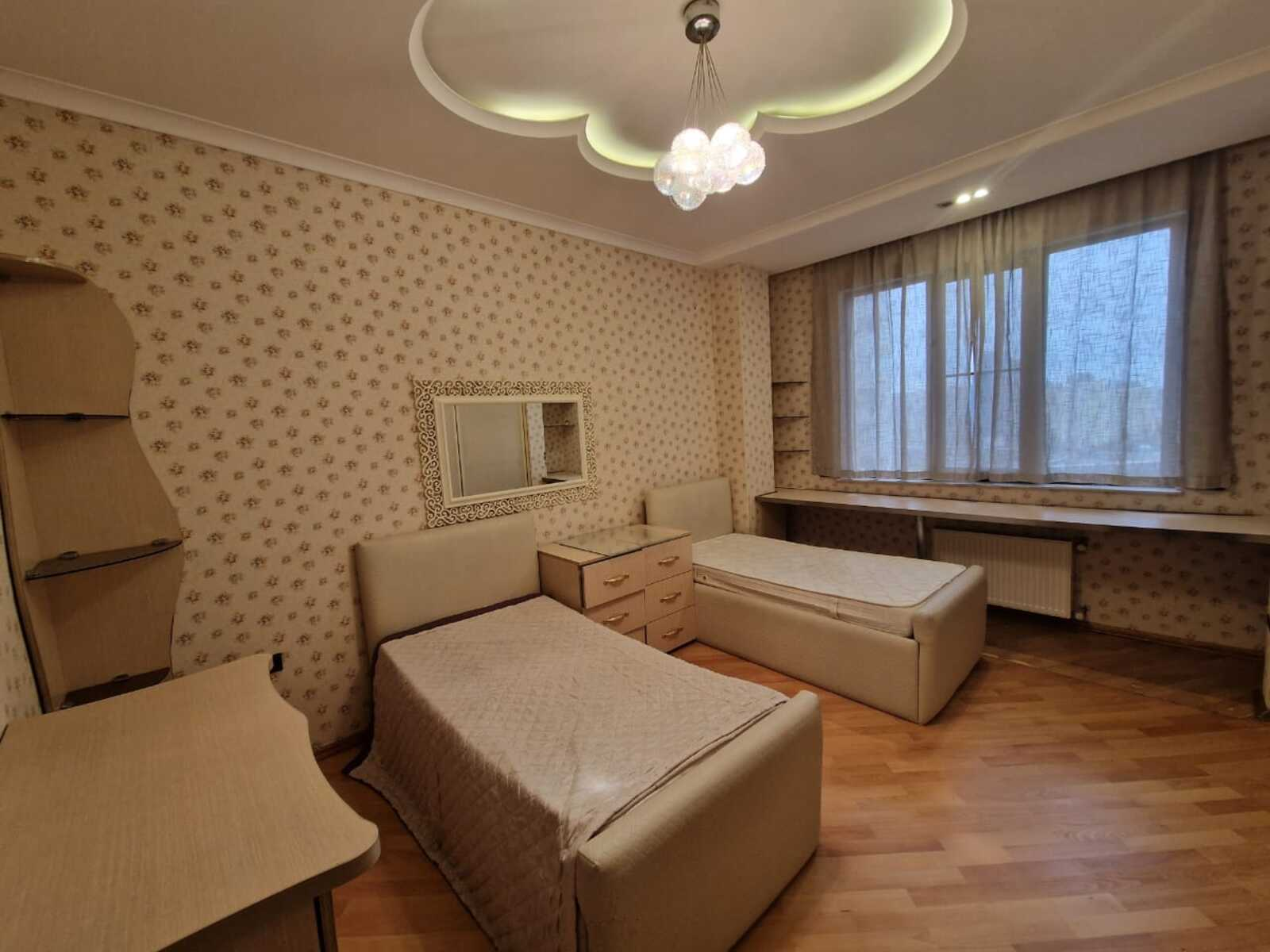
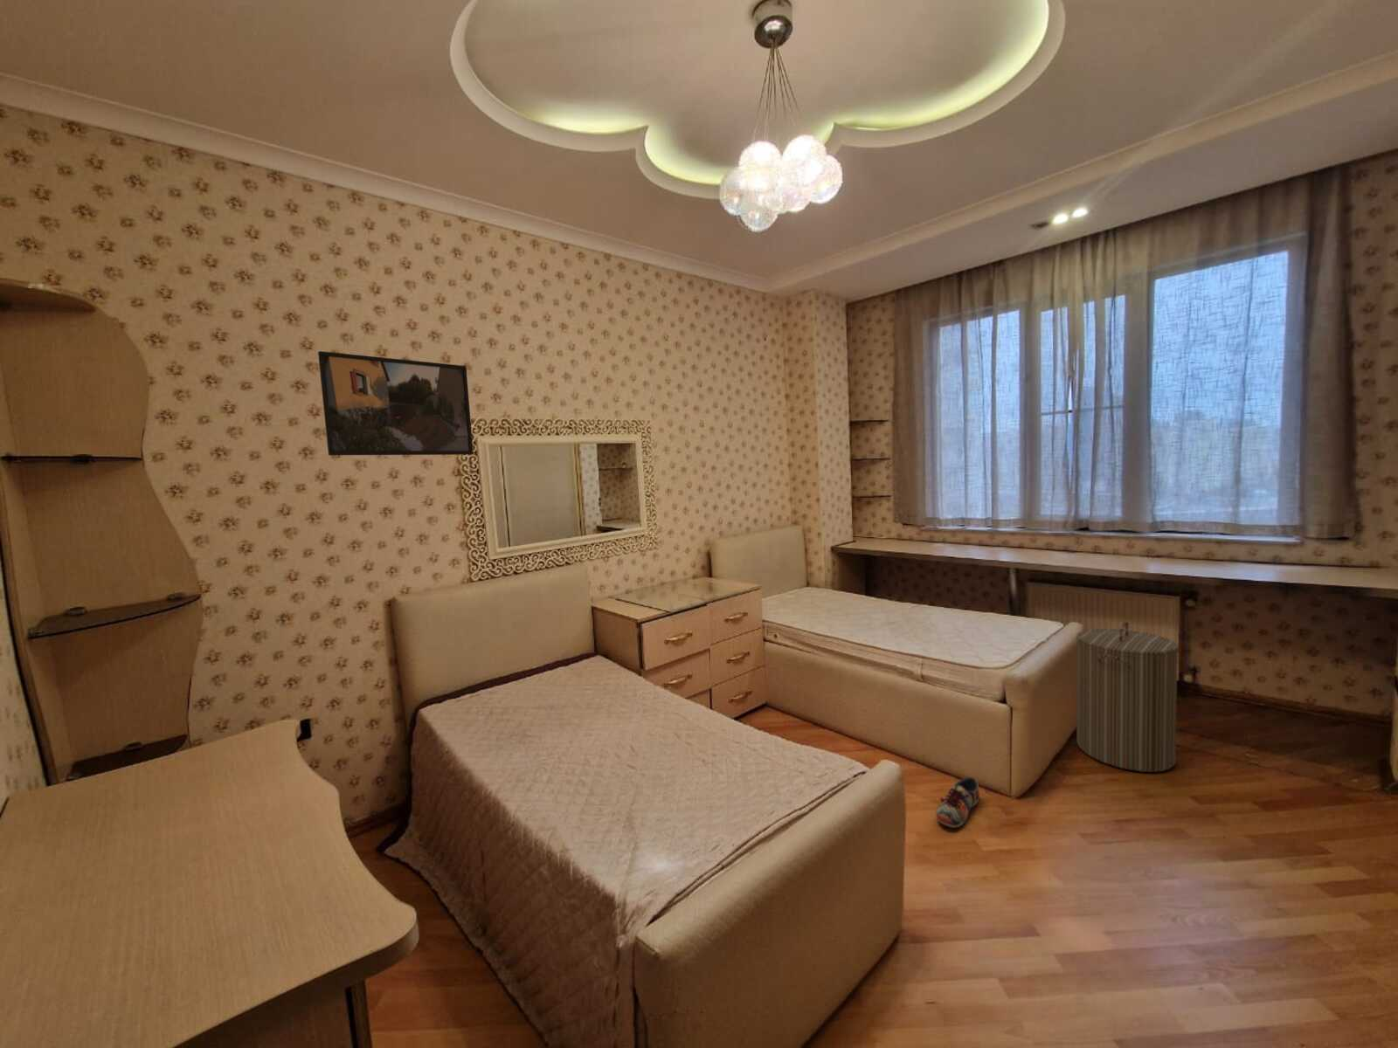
+ shoe (958, 800)
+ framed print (402, 407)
+ laundry hamper (1125, 687)
